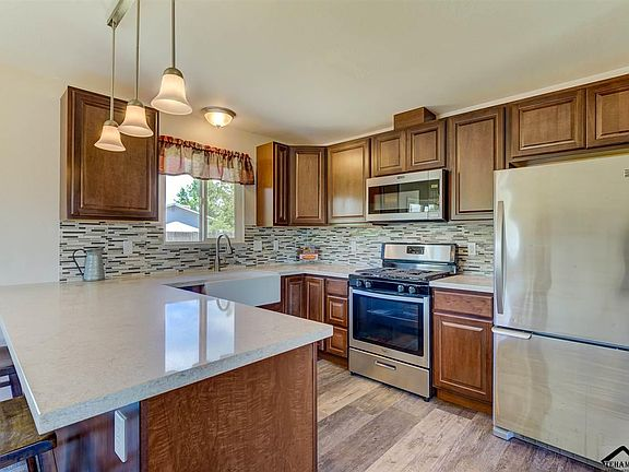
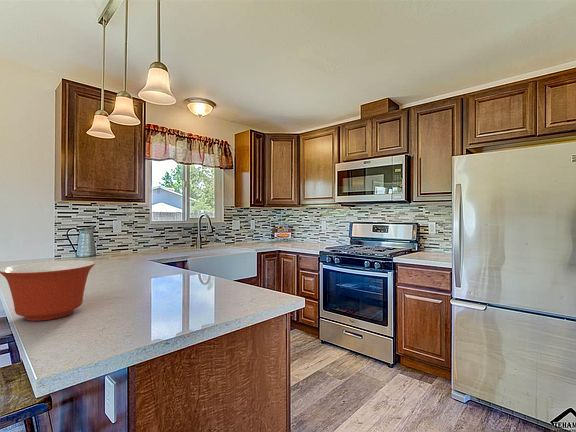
+ mixing bowl (50, 290)
